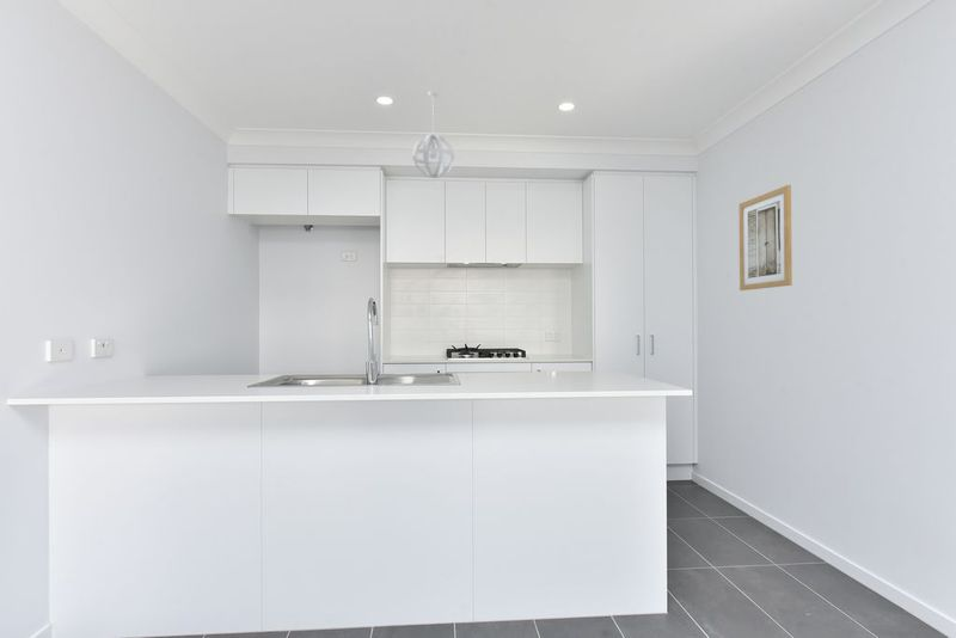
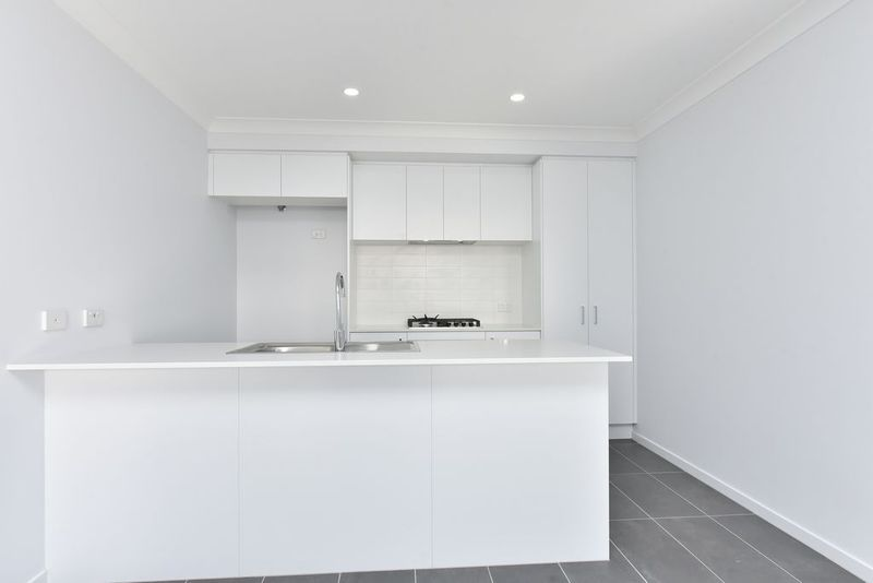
- wall art (762, 241)
- pendant light (433, 135)
